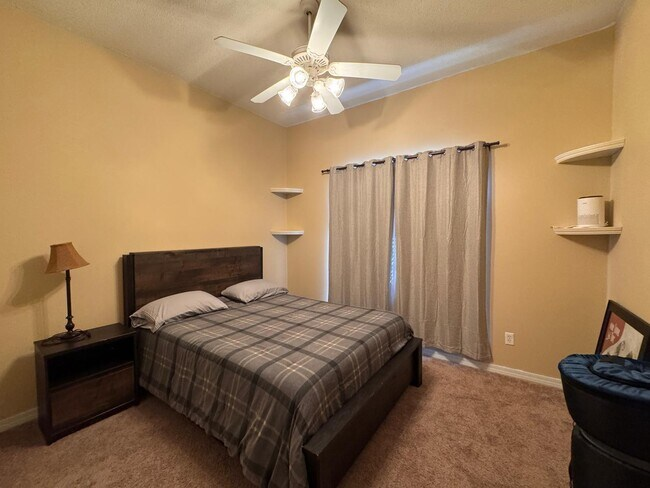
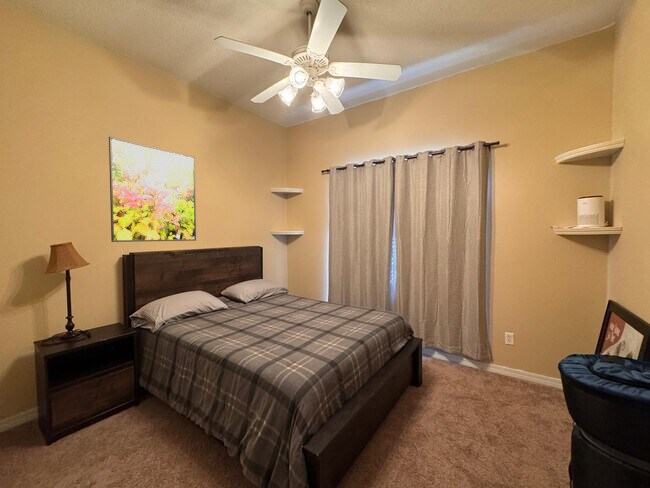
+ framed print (157, 194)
